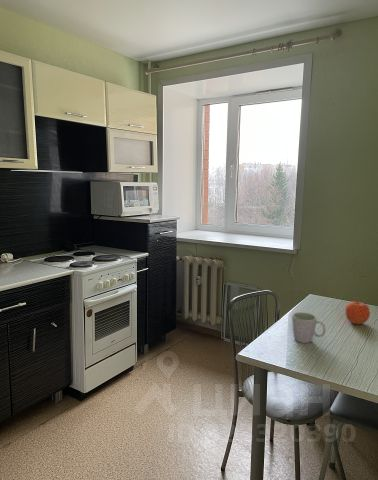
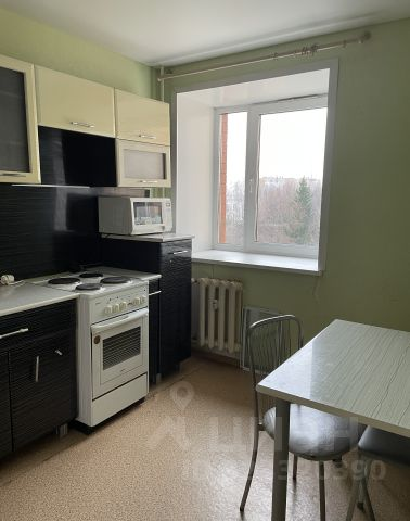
- fruit (357, 312)
- mug (308, 328)
